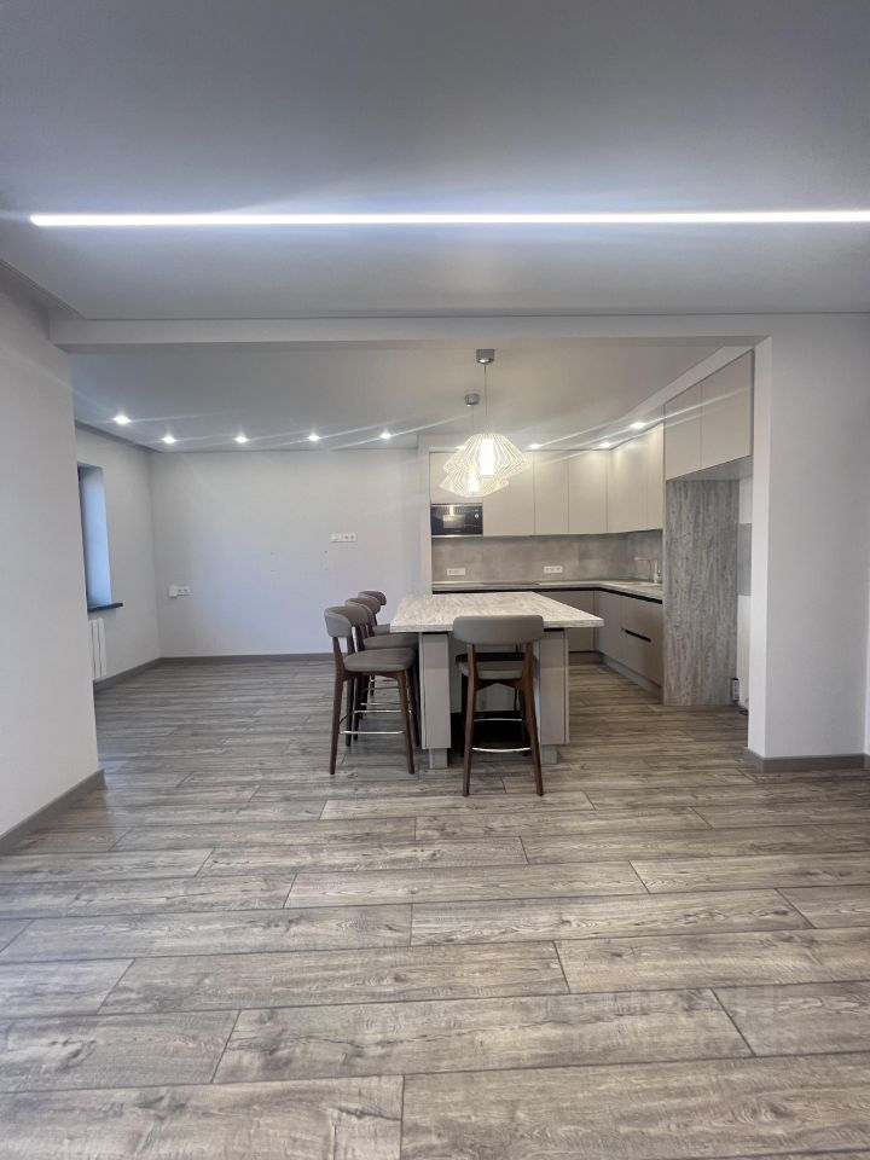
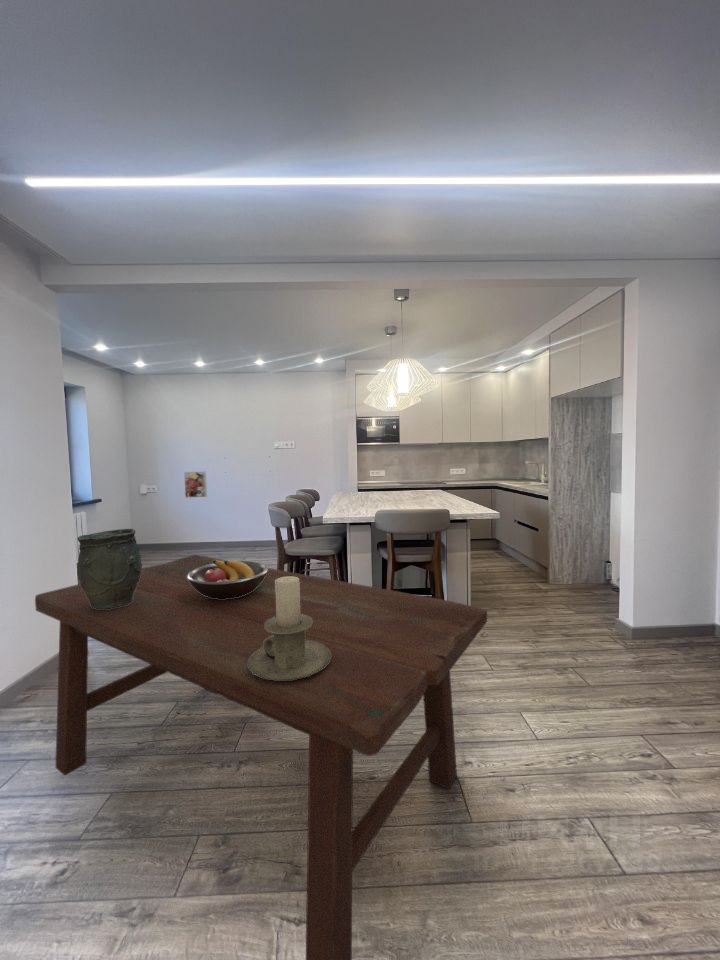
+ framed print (195, 484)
+ candle holder (288, 620)
+ vase (110, 567)
+ dining table (245, 687)
+ fruit bowl (228, 578)
